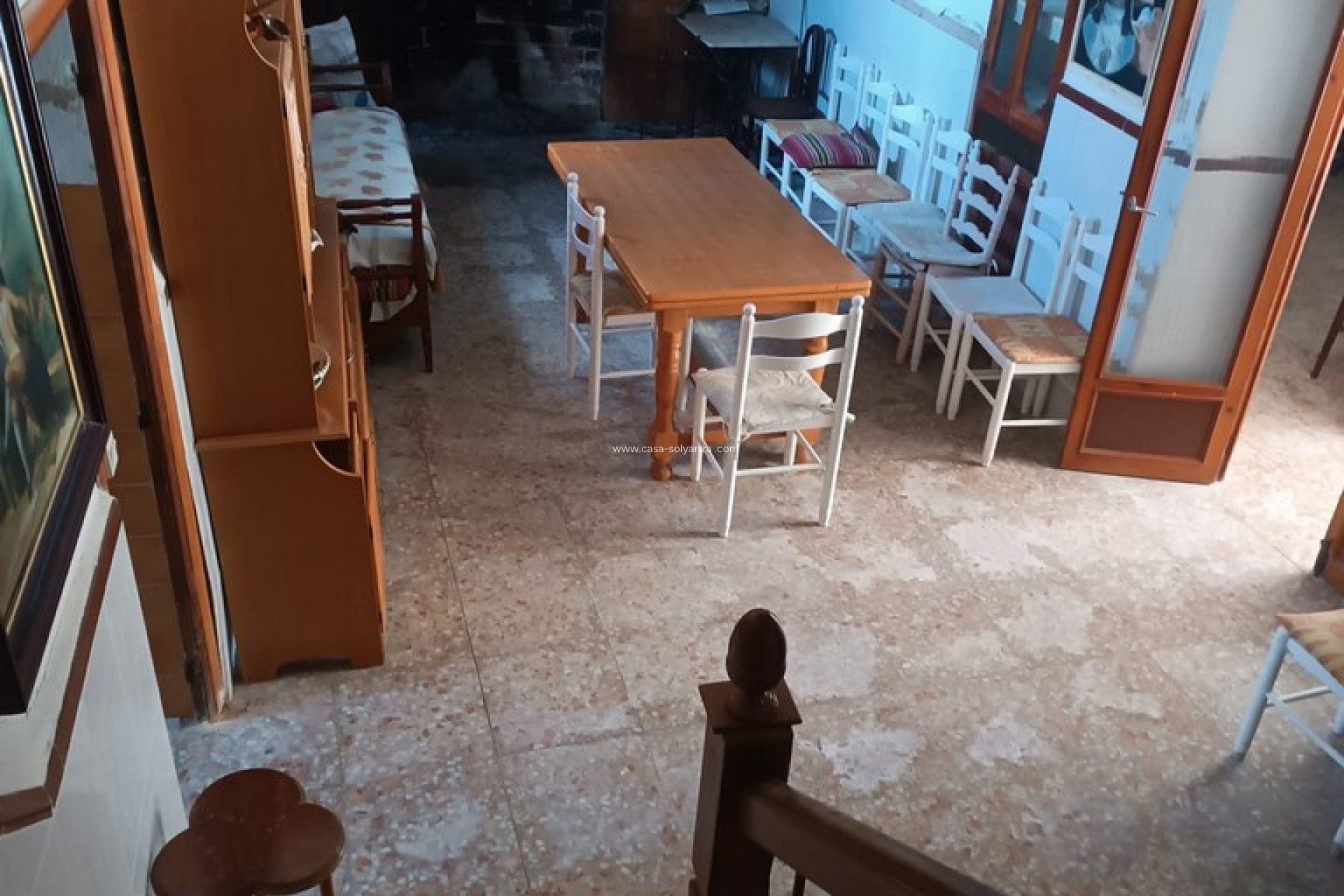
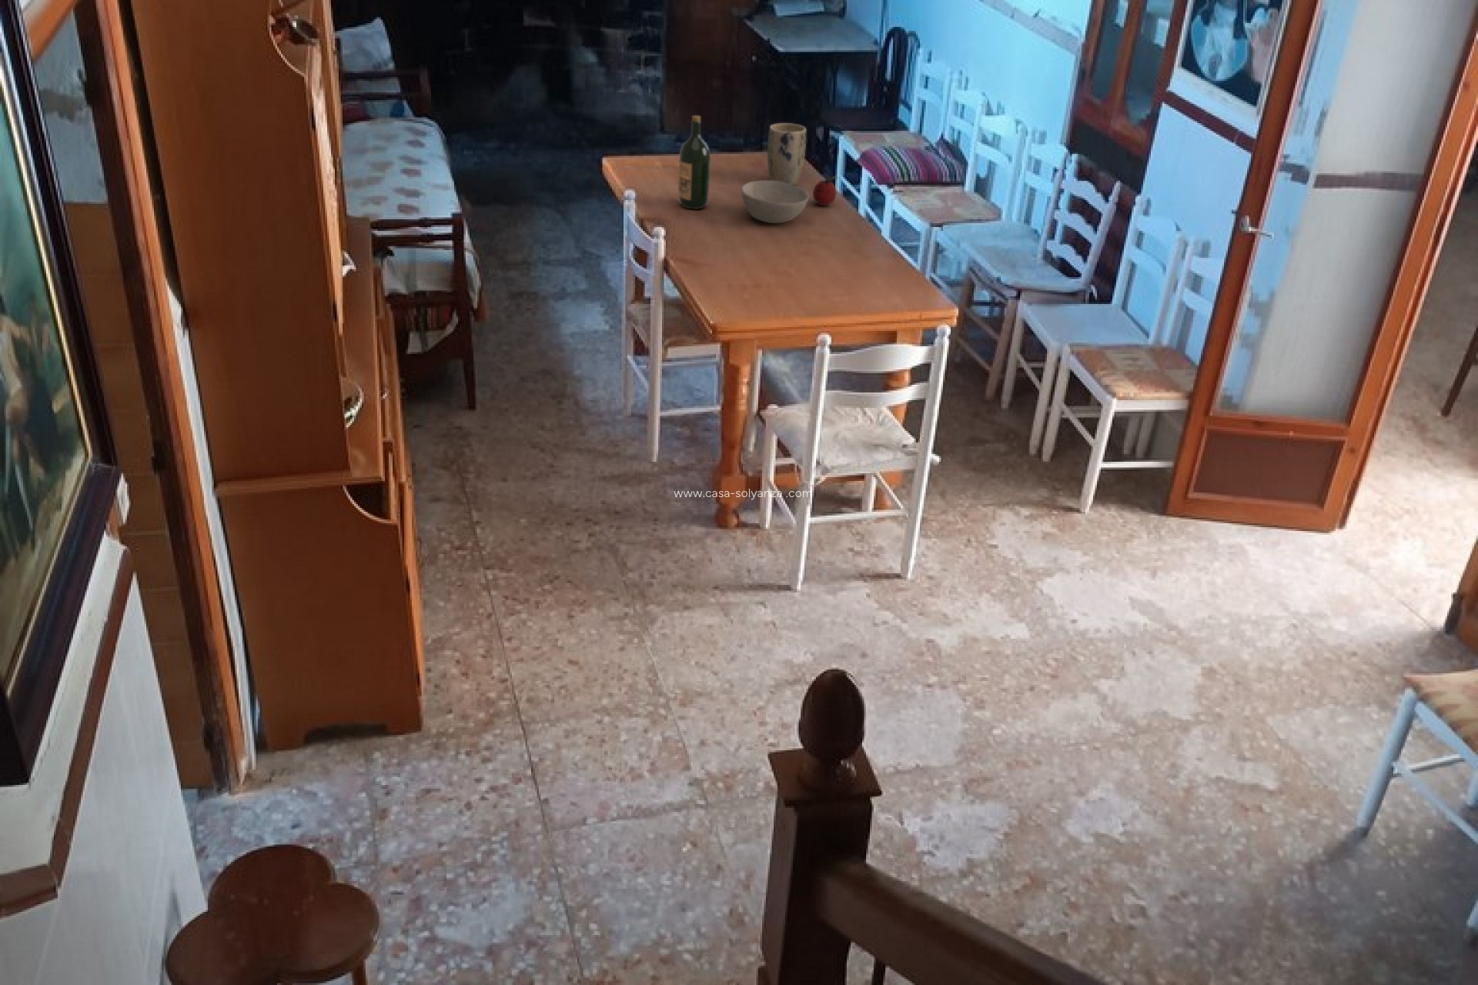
+ wine bottle (694, 162)
+ fruit (826, 190)
+ plant pot (785, 155)
+ bowl (774, 204)
